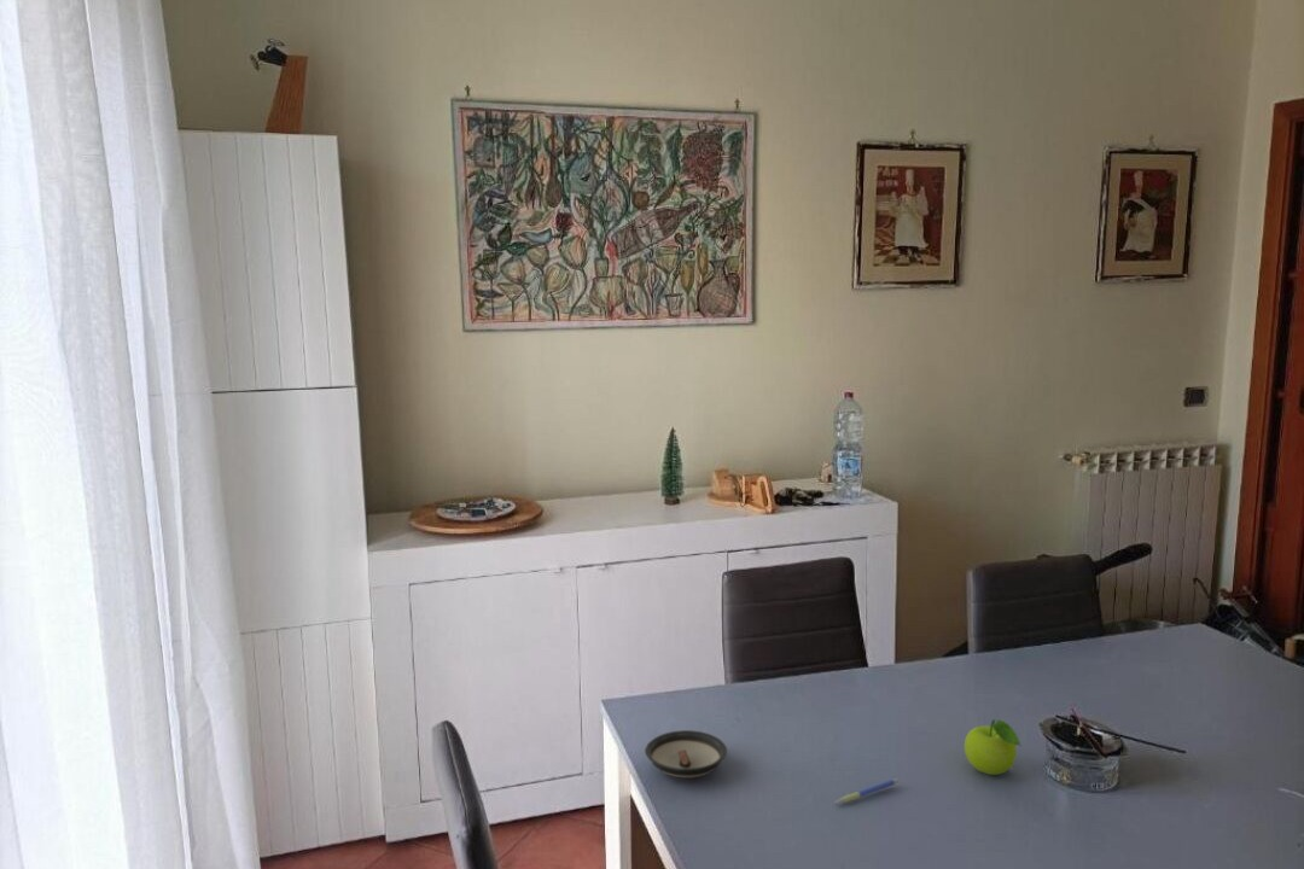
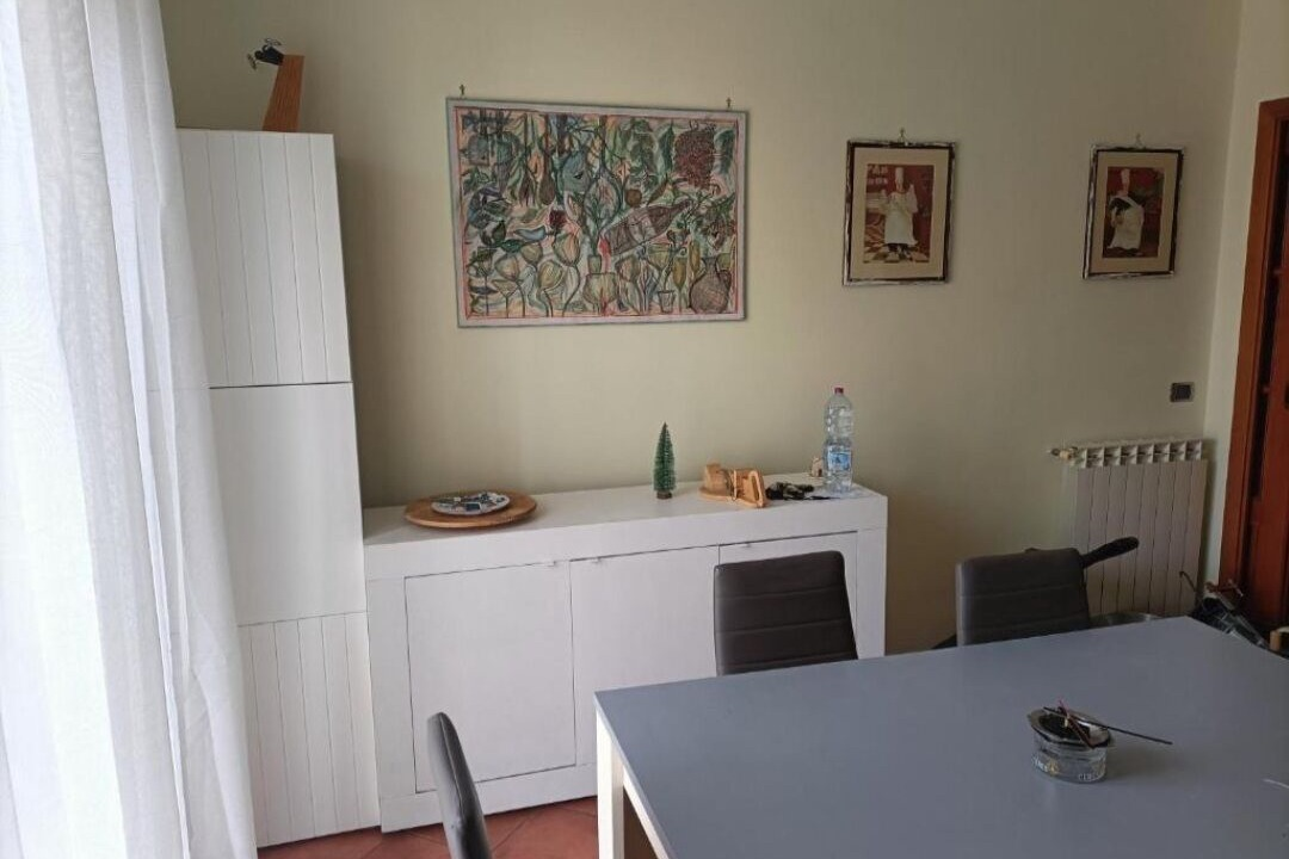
- fruit (996, 747)
- pen (866, 791)
- saucer (686, 758)
